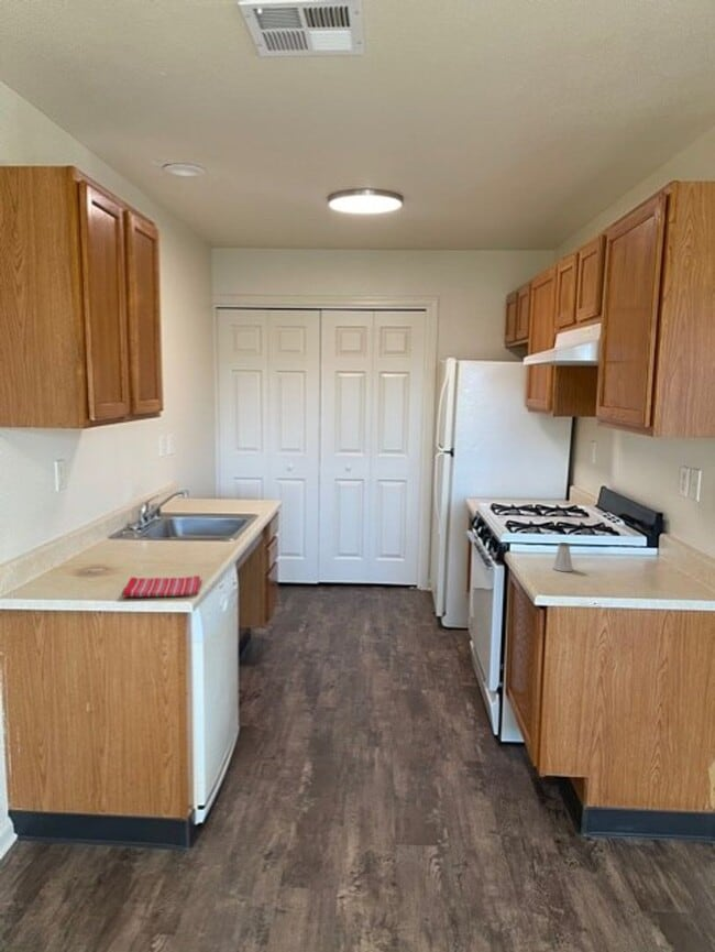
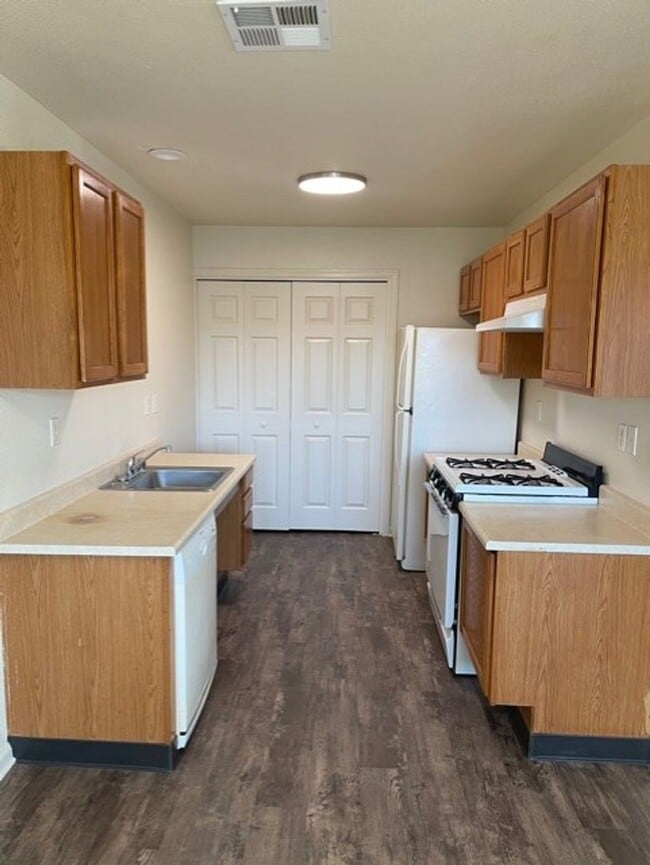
- dish towel (163, 586)
- saltshaker (563, 556)
